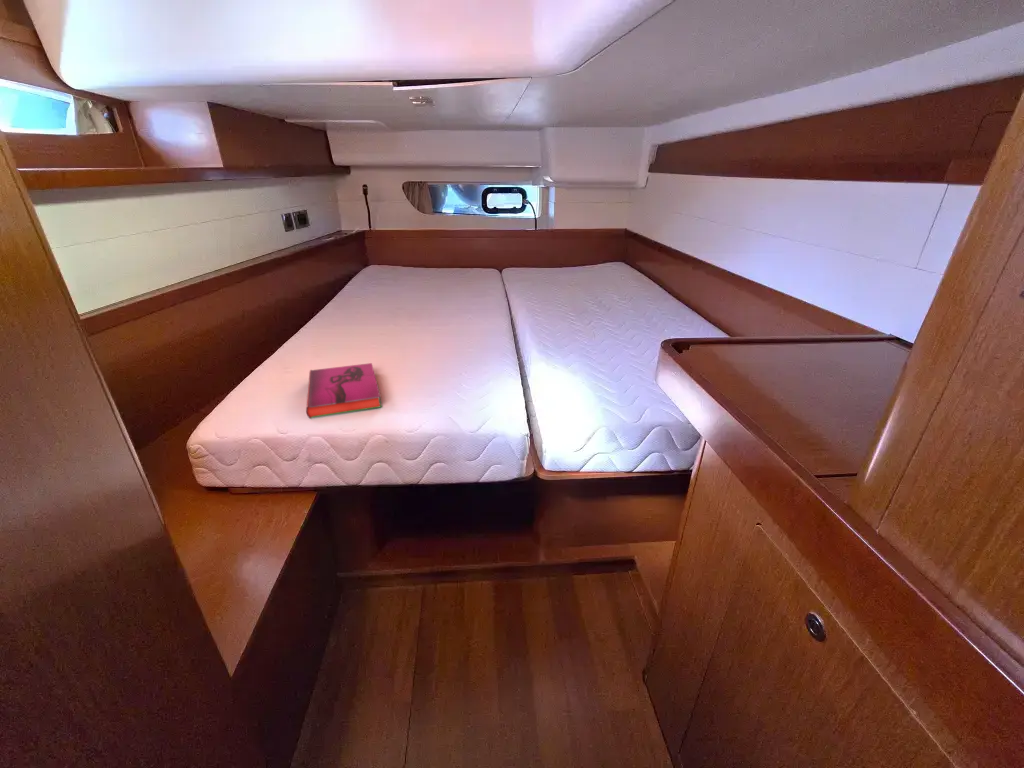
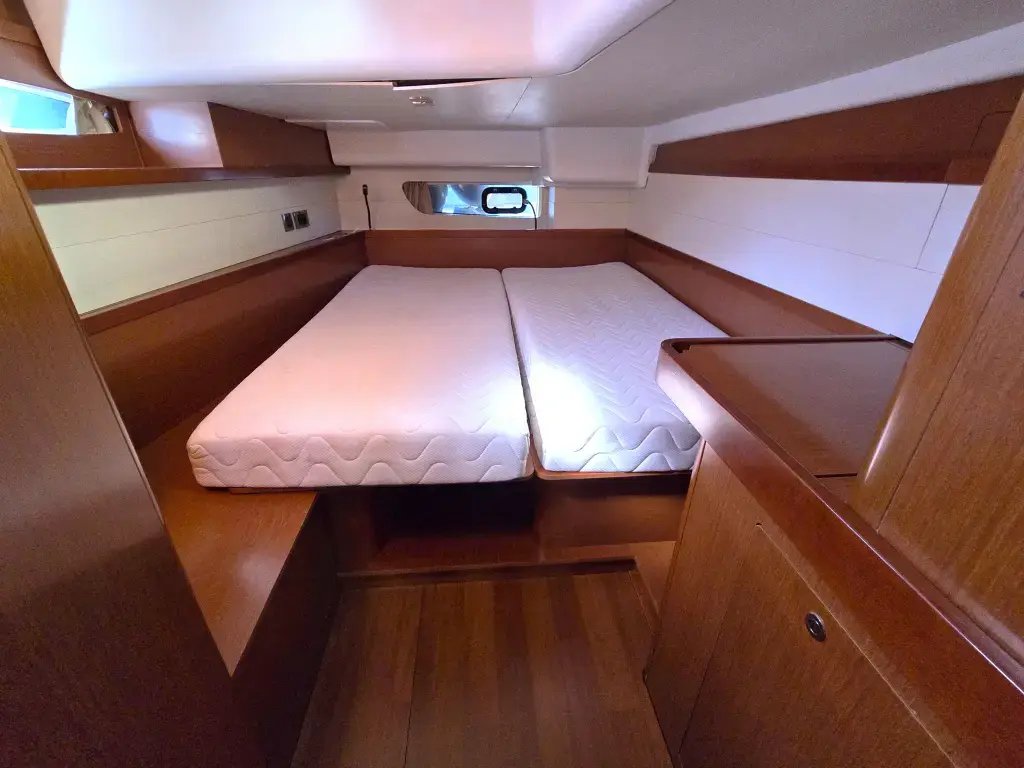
- hardback book (343, 387)
